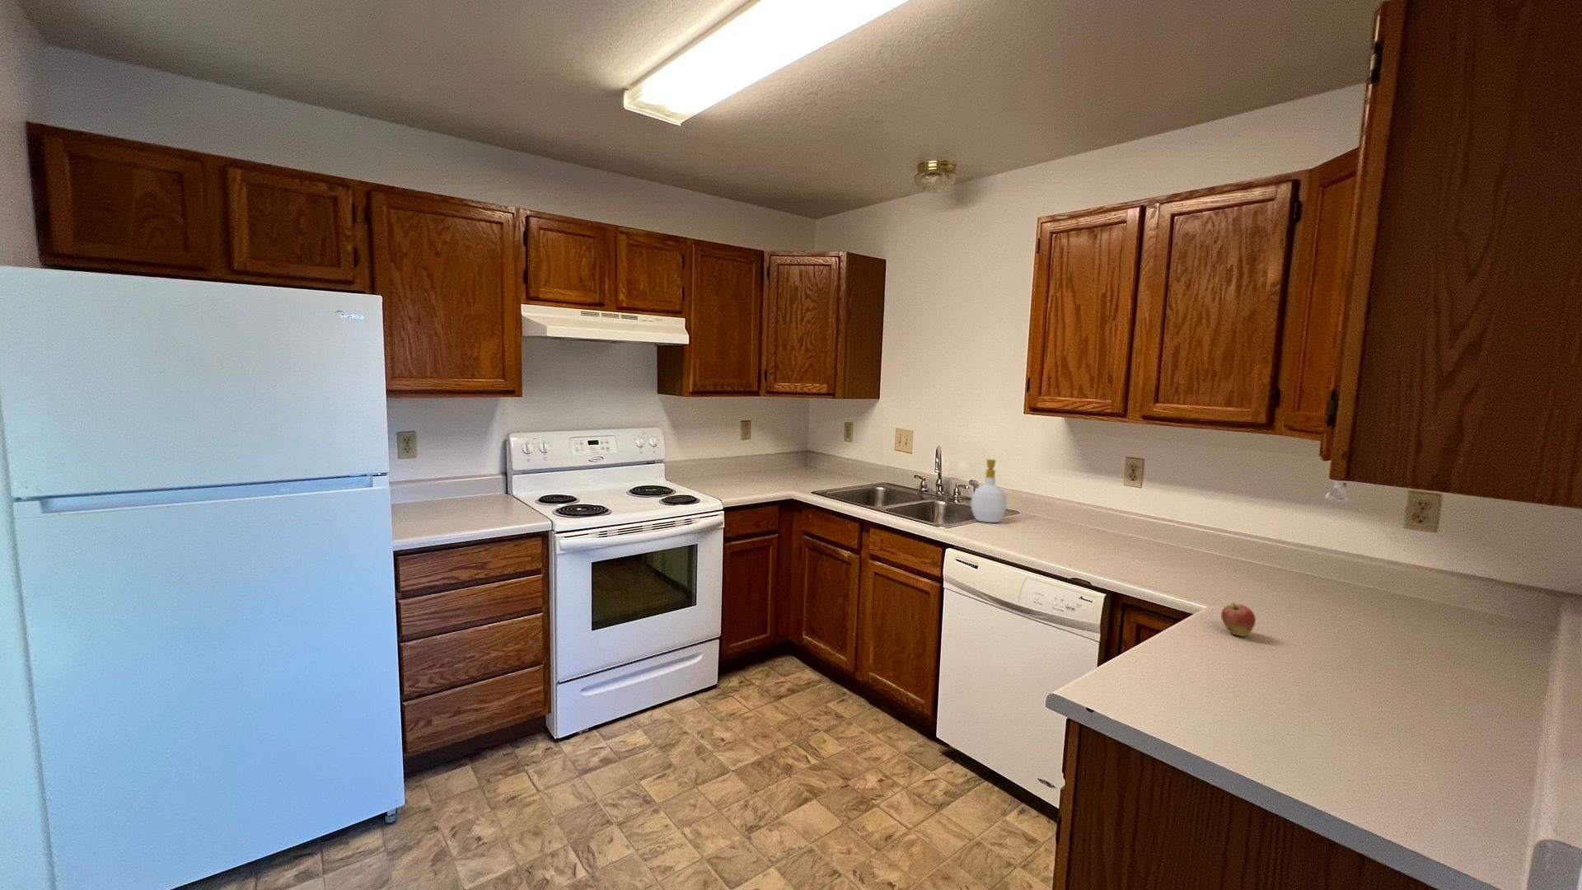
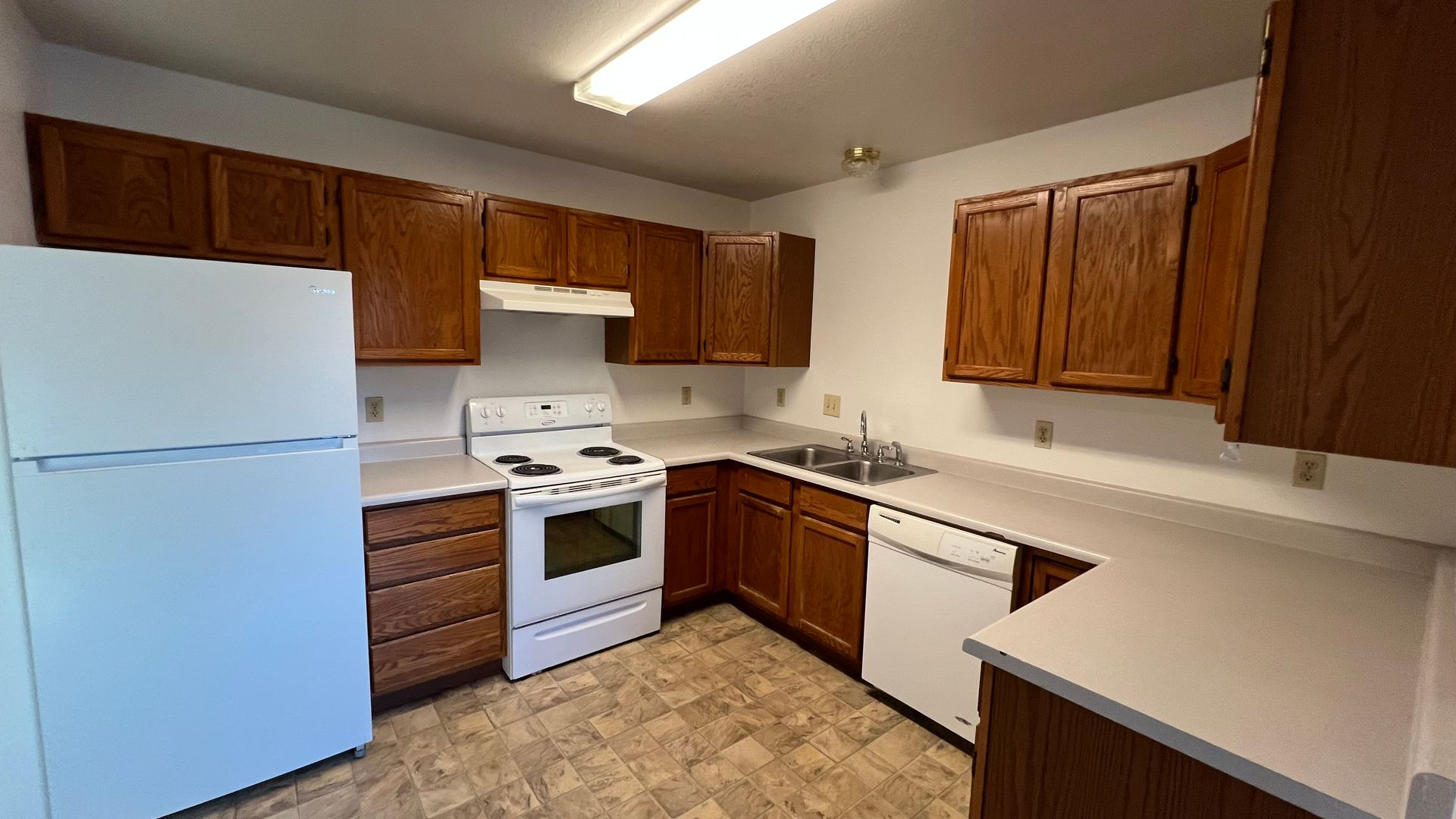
- fruit (1238, 617)
- soap bottle (989, 490)
